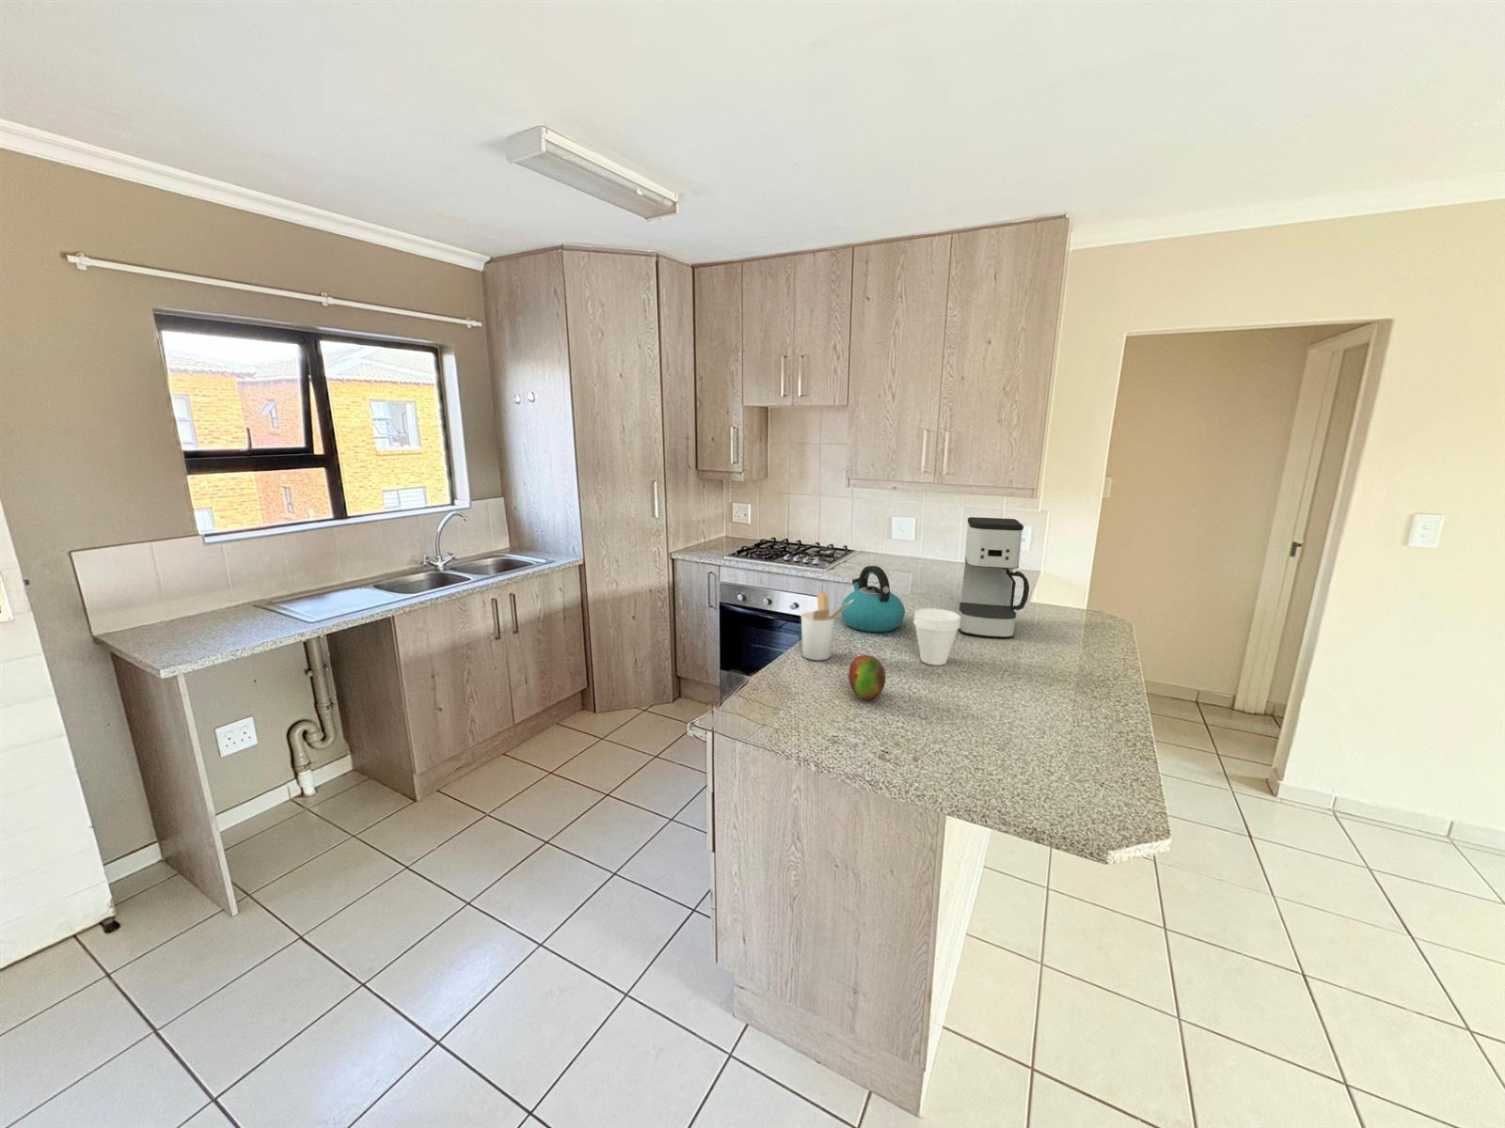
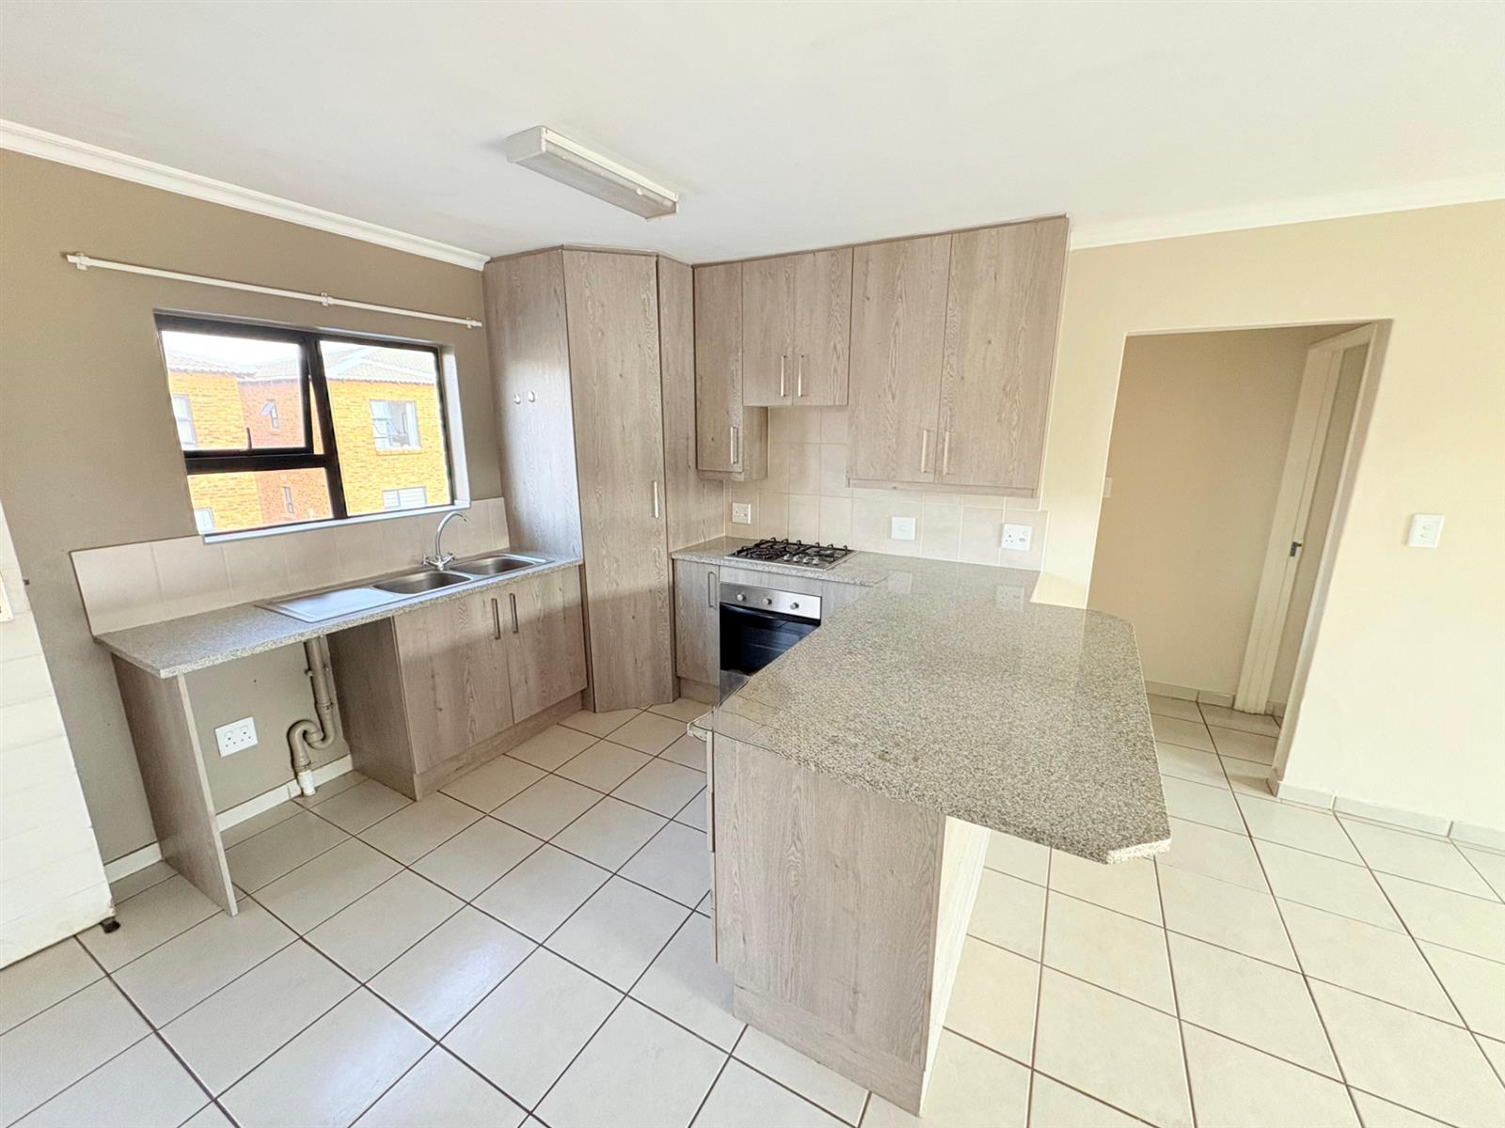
- utensil holder (826, 626)
- cup (935, 637)
- coffee maker (994, 576)
- kettle (871, 594)
- fruit (866, 677)
